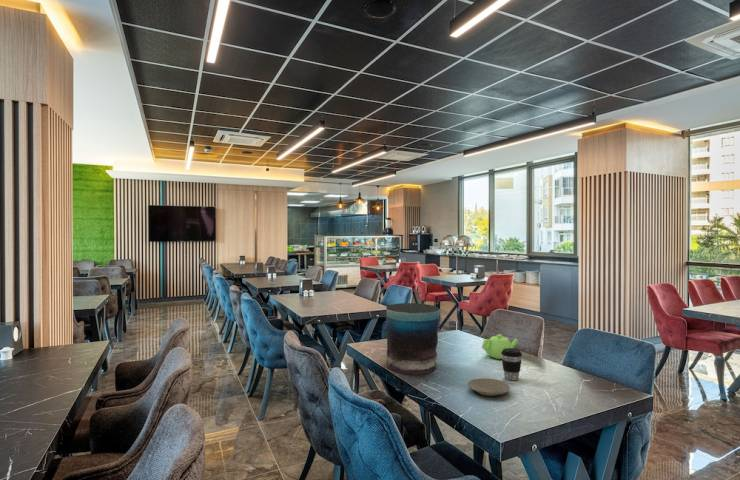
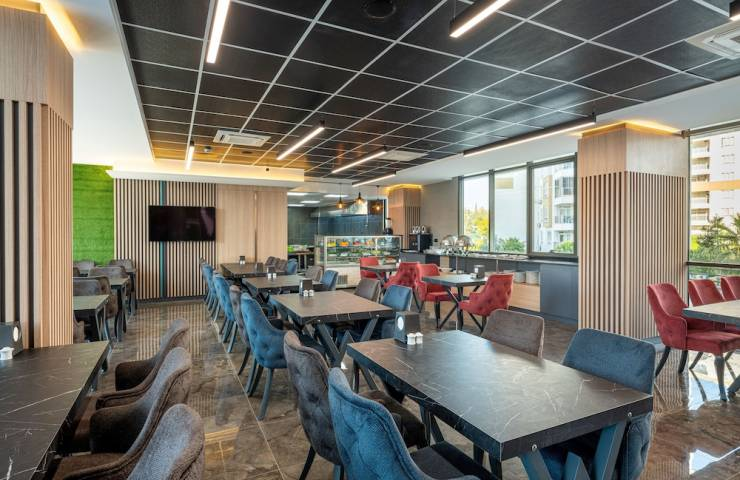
- coffee cup (511, 364)
- plate (488, 388)
- teapot (502, 346)
- vase (411, 337)
